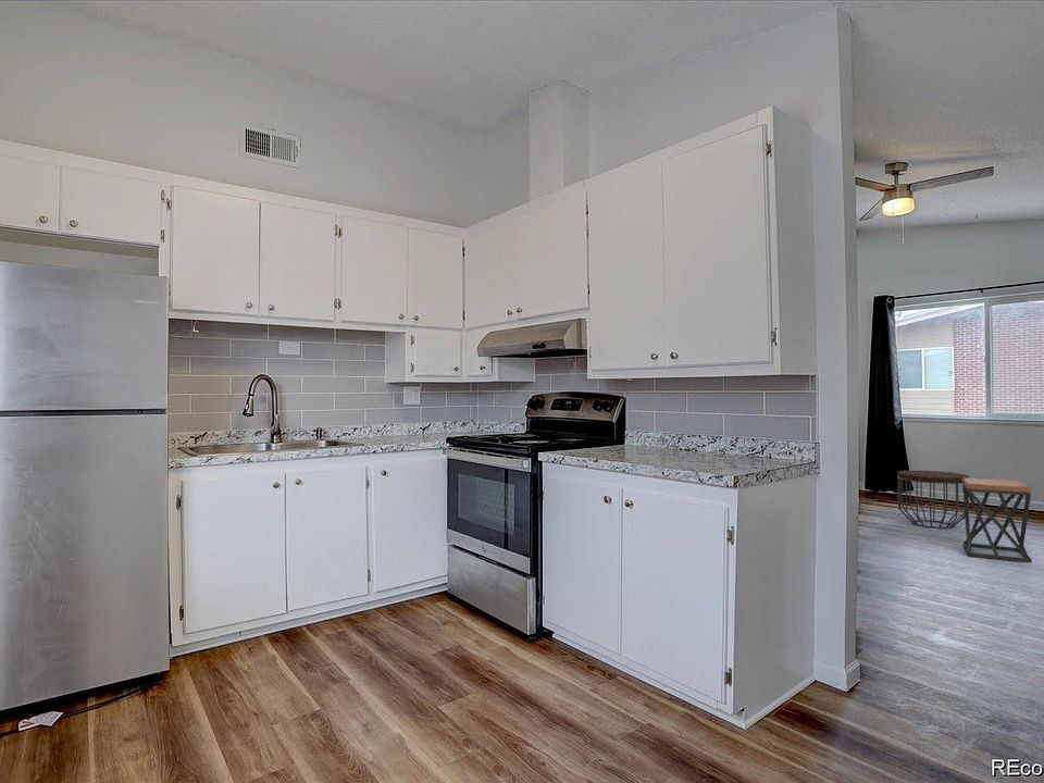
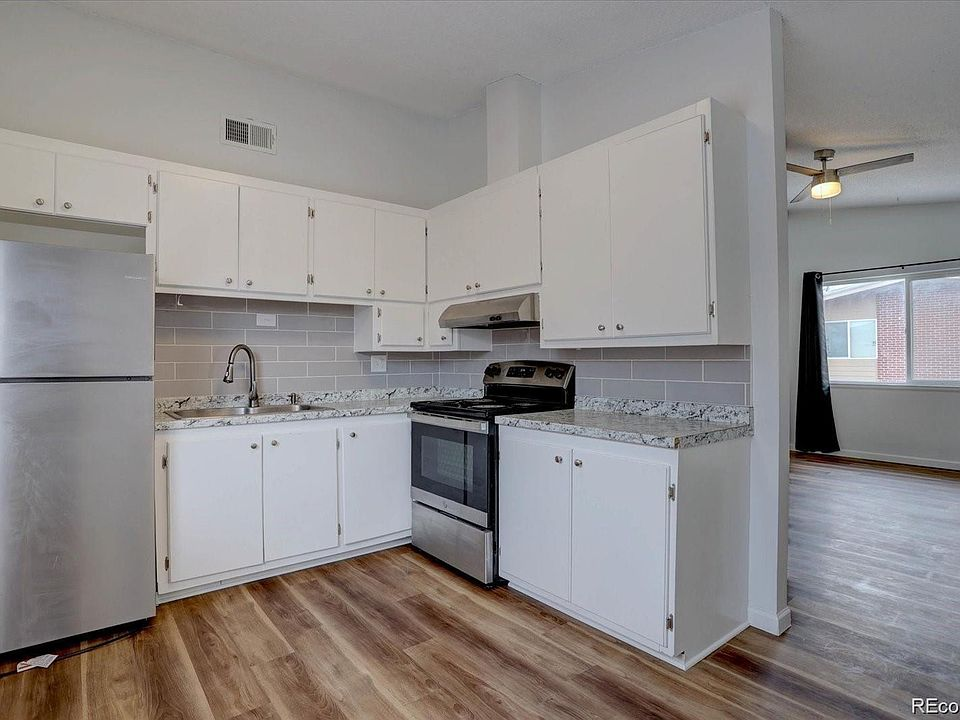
- side table (933, 499)
- stool (994, 518)
